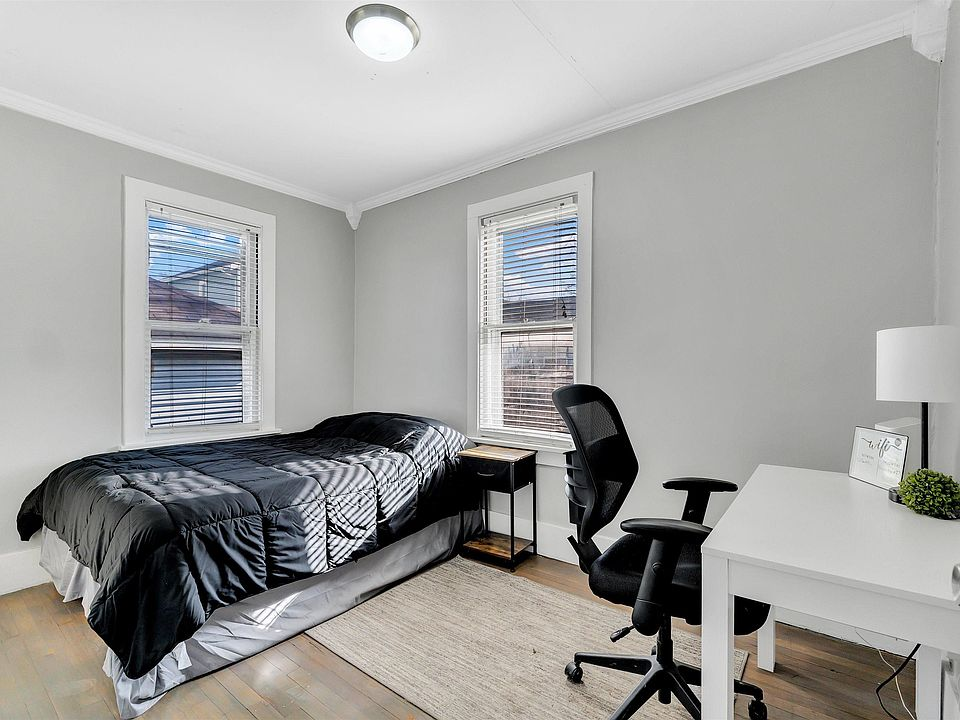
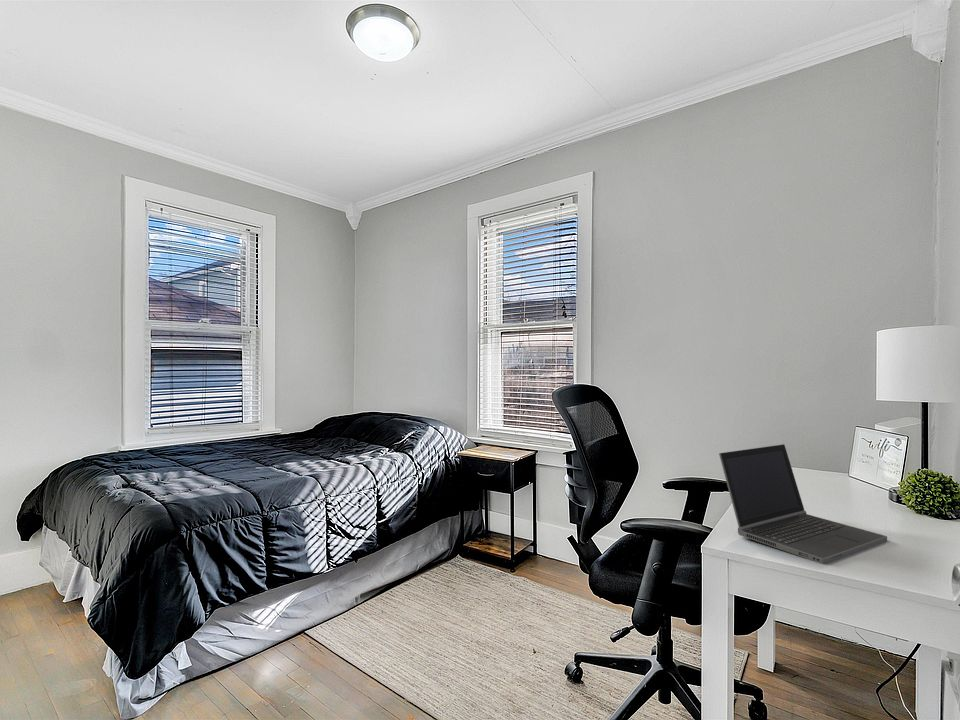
+ laptop computer (799, 495)
